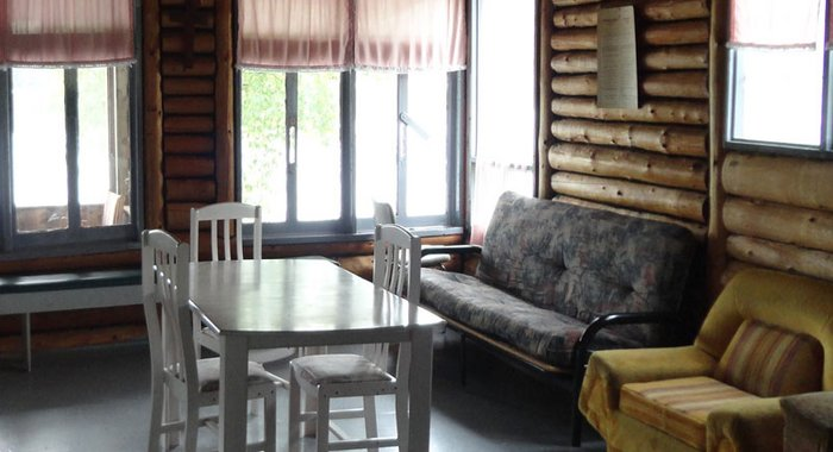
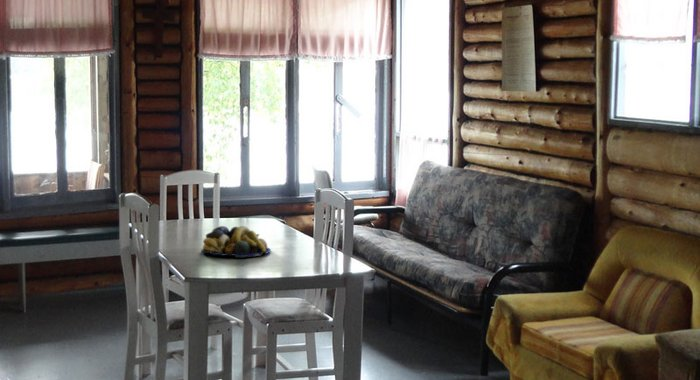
+ fruit bowl (236, 239)
